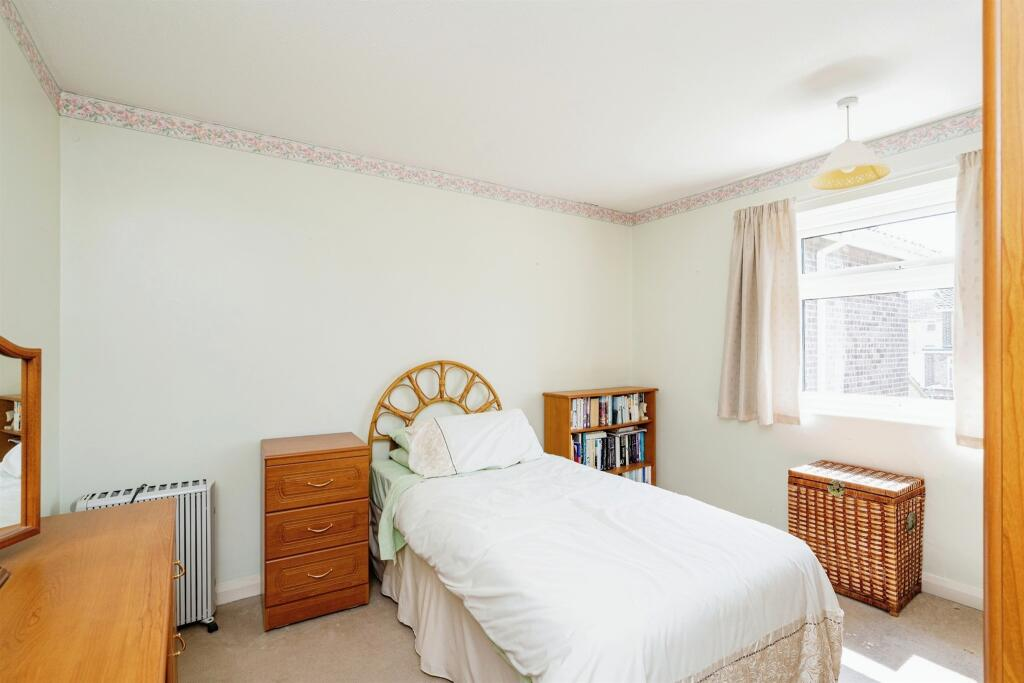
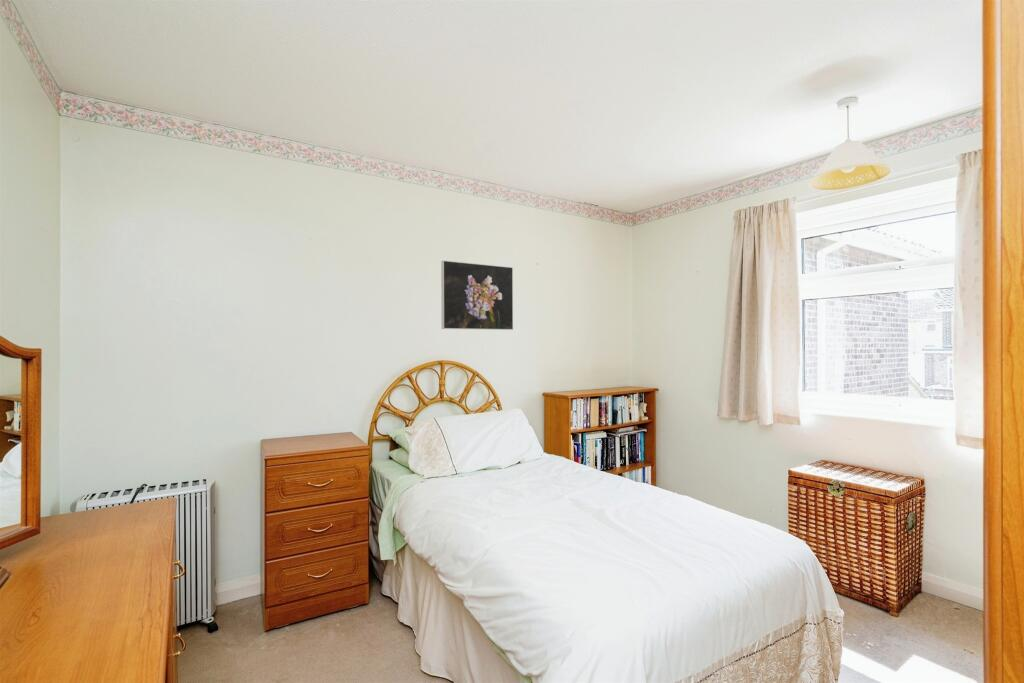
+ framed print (478, 296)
